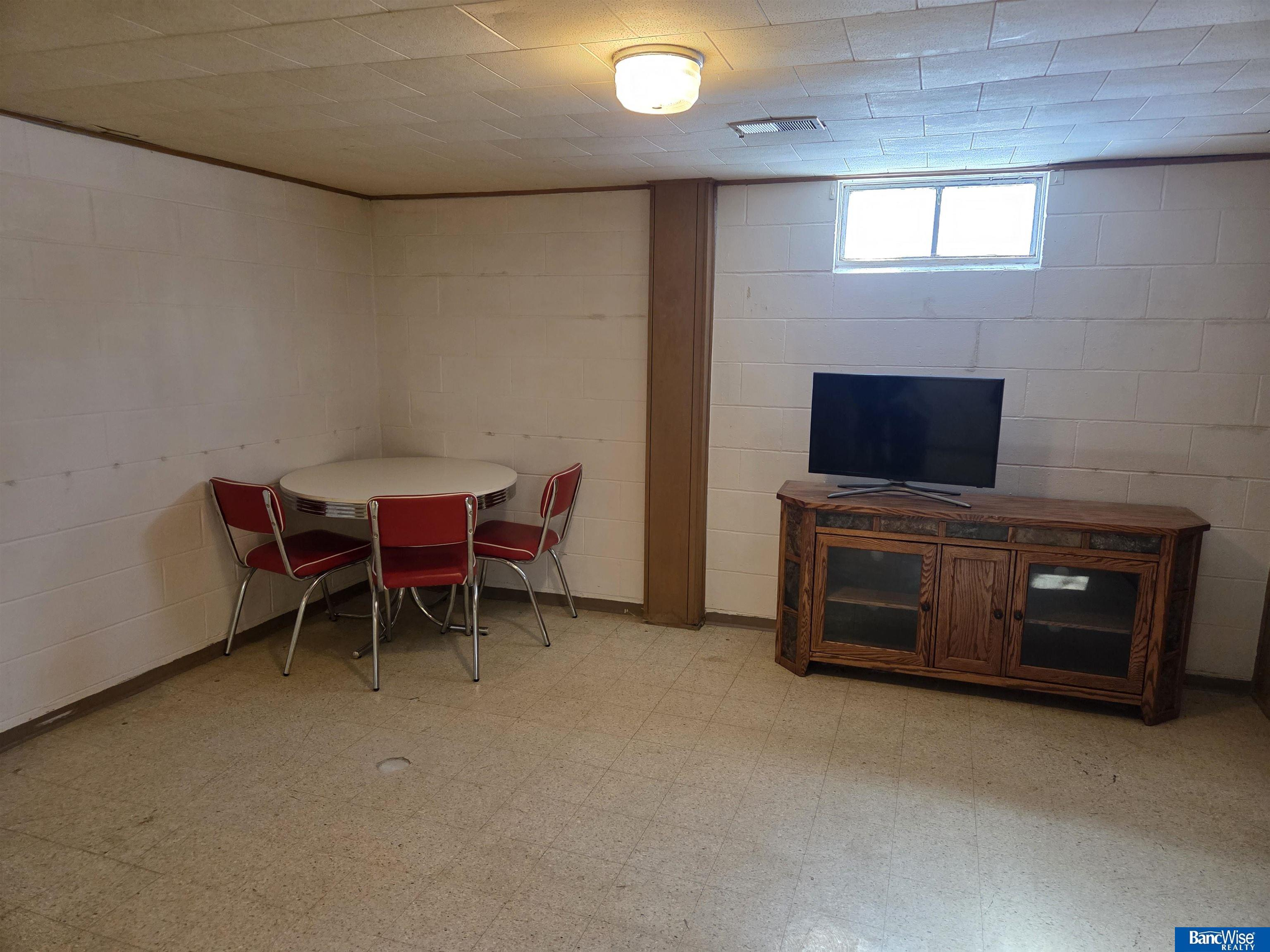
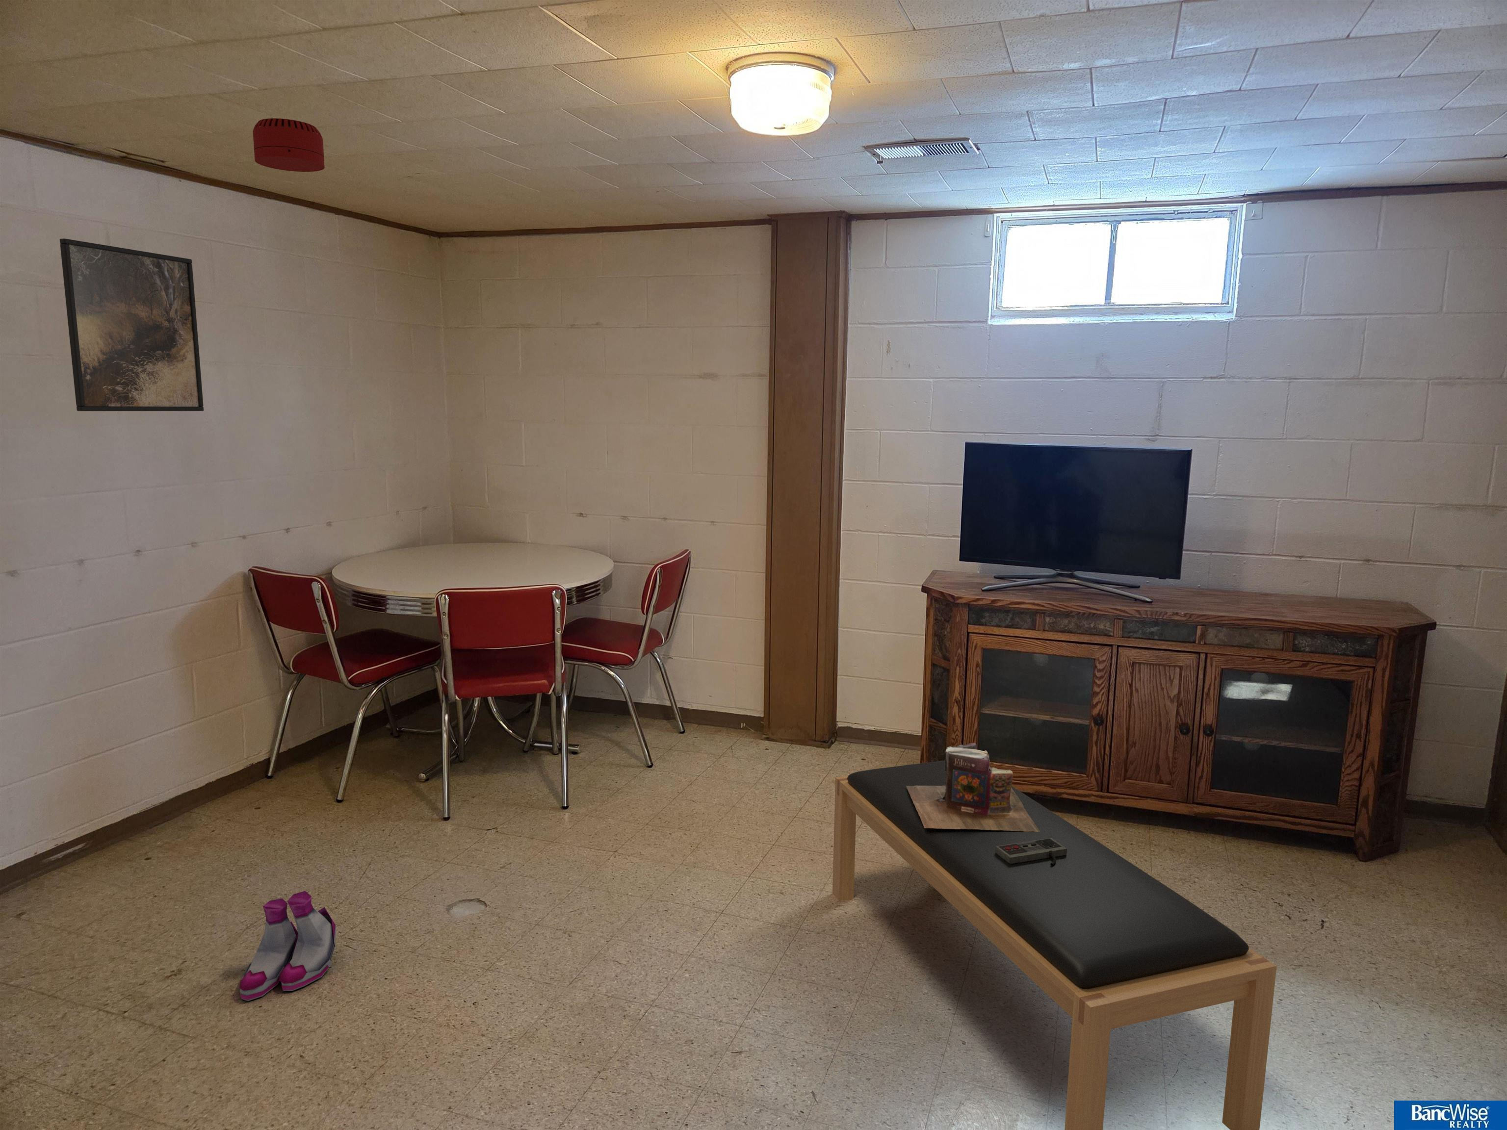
+ game controller (1036, 853)
+ books (971, 780)
+ bench (1009, 913)
+ smoke detector (288, 144)
+ boots (286, 937)
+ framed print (136, 331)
